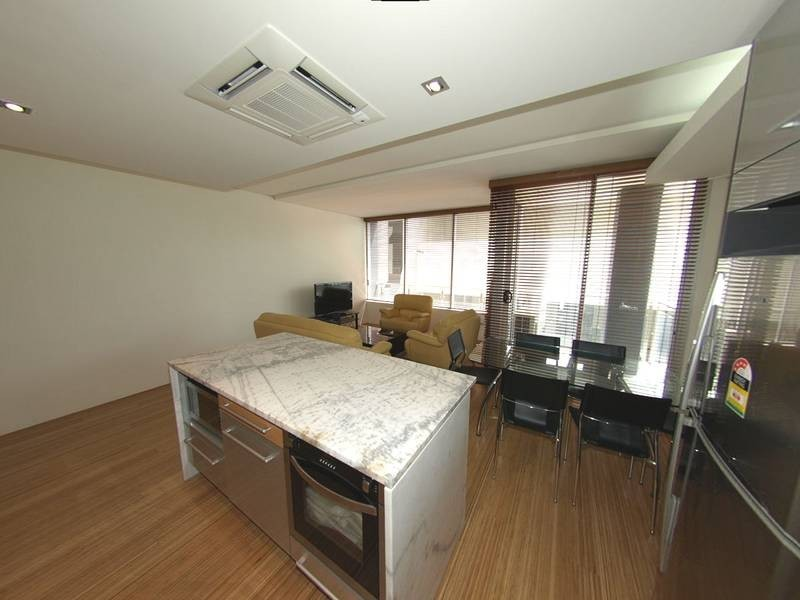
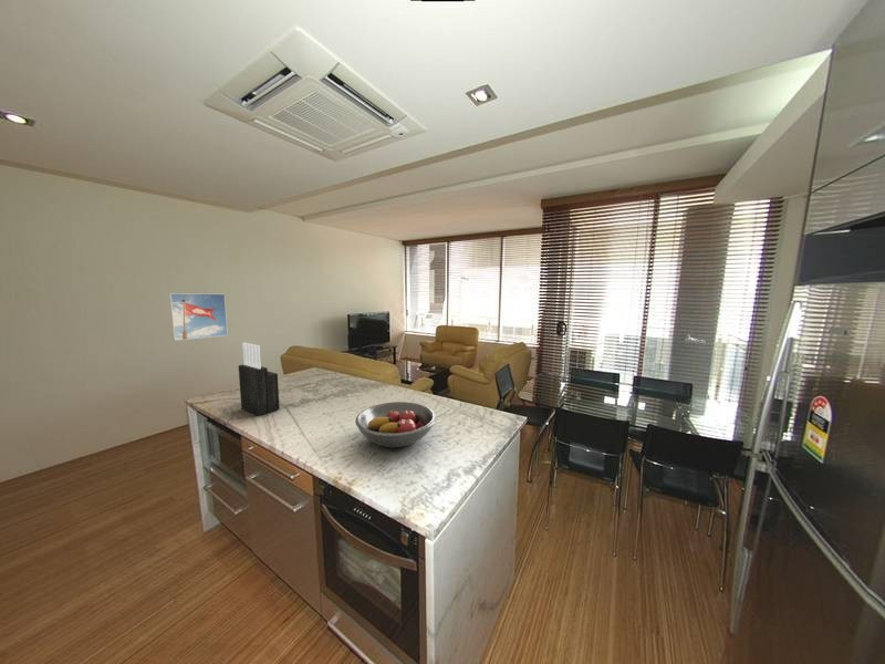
+ fruit bowl (396, 424)
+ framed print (200, 315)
+ knife block (260, 375)
